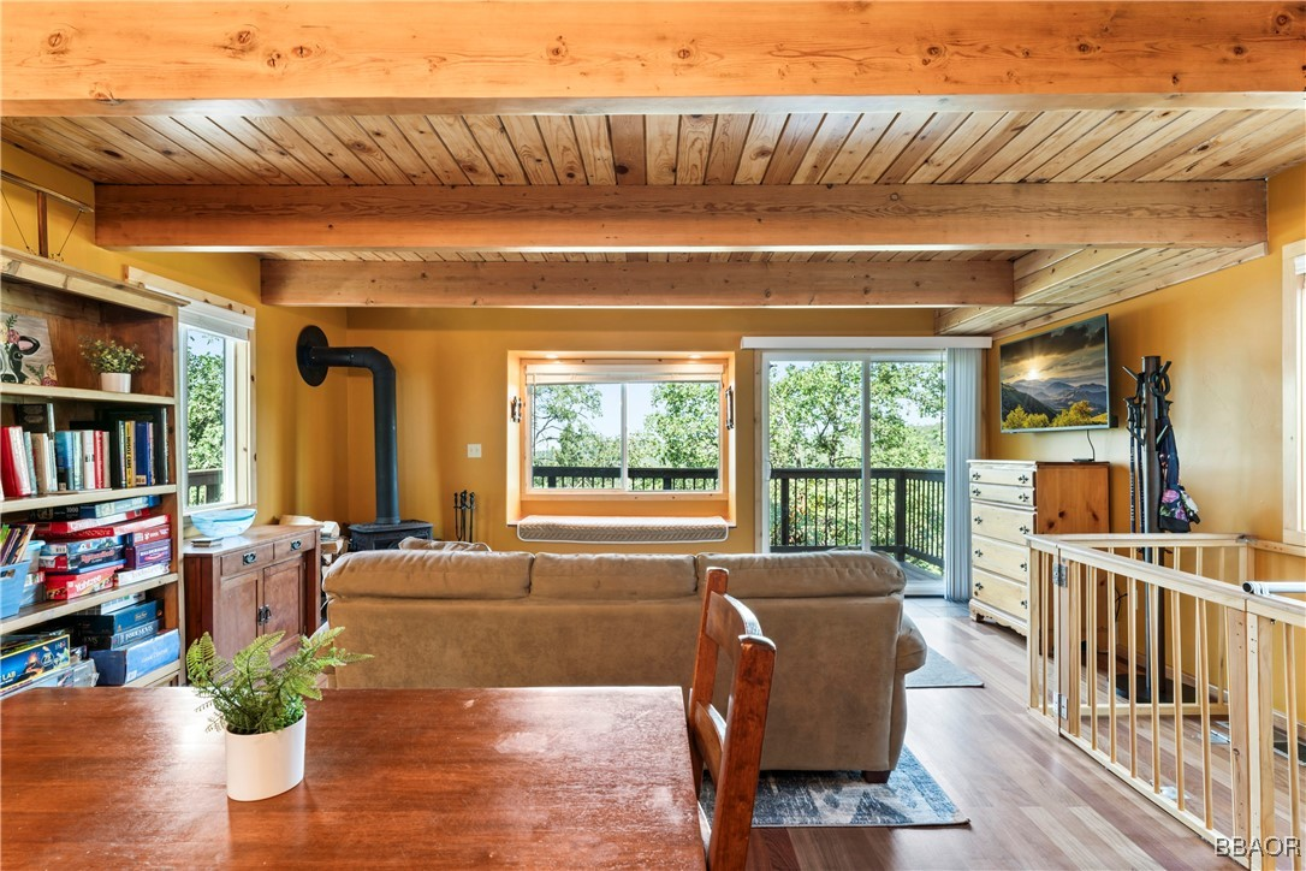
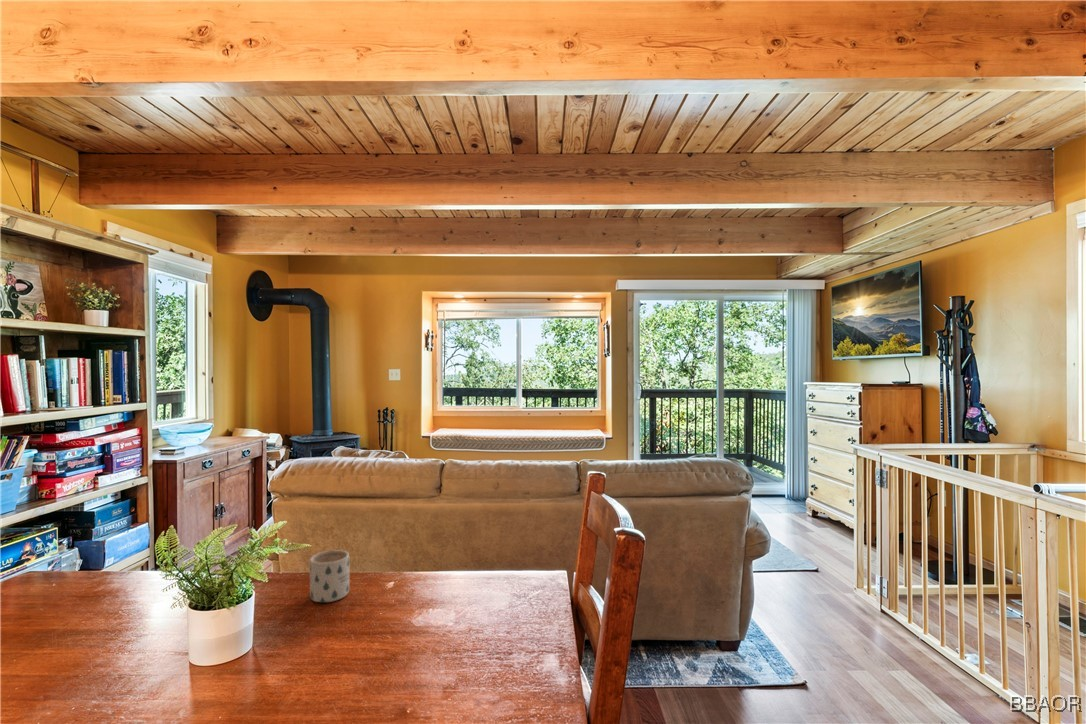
+ mug (333, 572)
